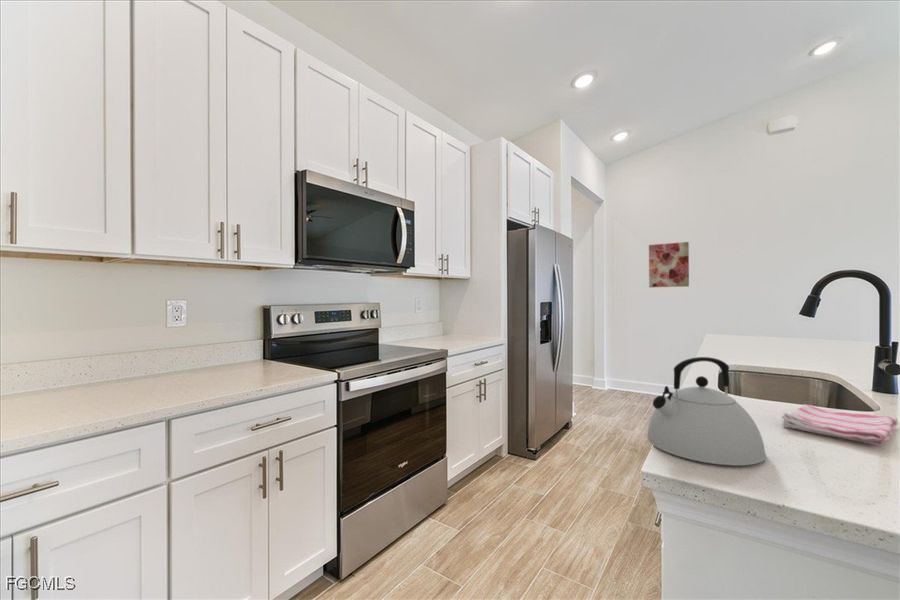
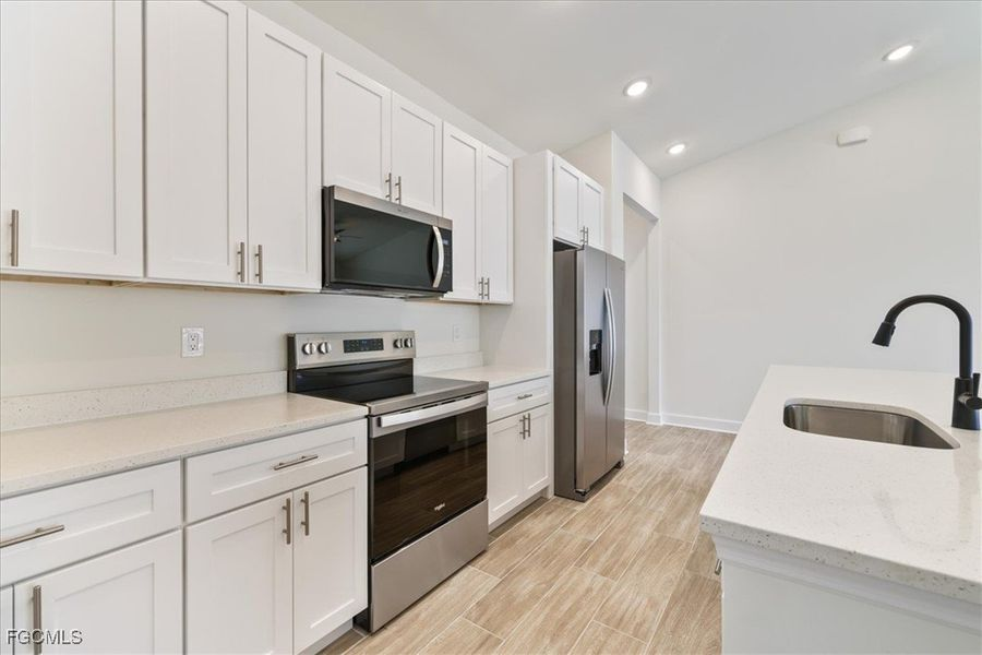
- kettle (700, 401)
- wall art (668, 265)
- dish towel (839, 419)
